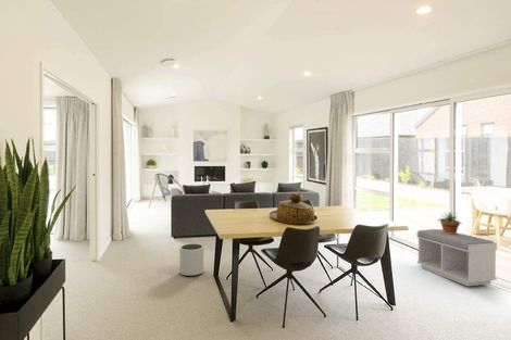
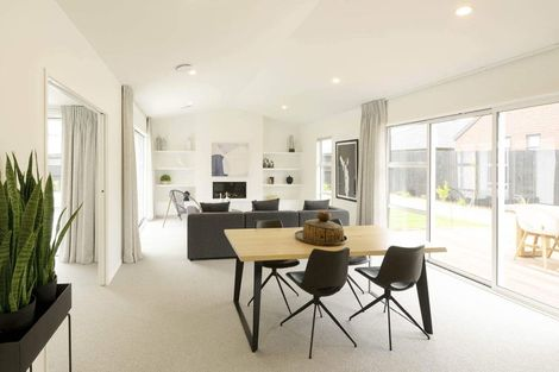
- potted plant (450, 222)
- bench (452, 254)
- plant pot (191, 259)
